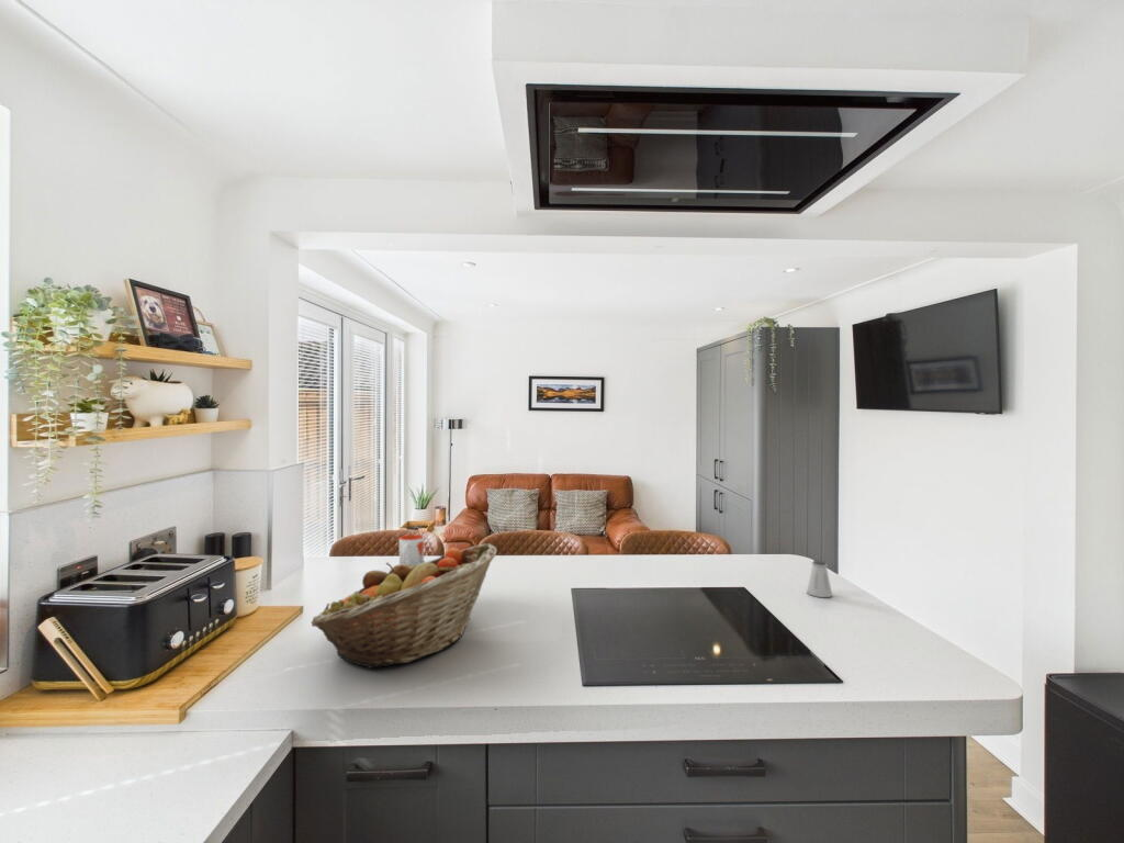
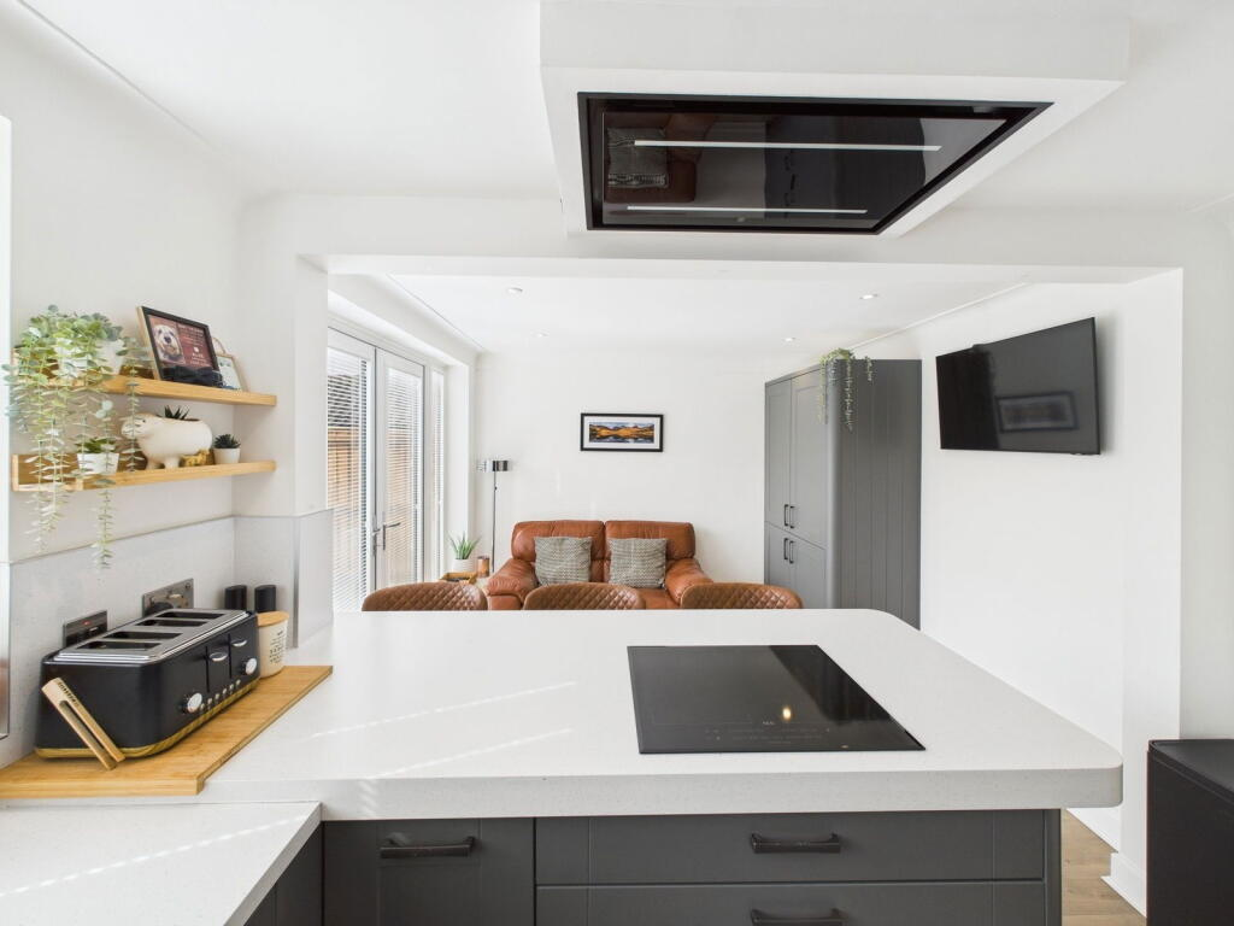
- mug (409, 552)
- fruit basket (413, 595)
- saltshaker (819, 577)
